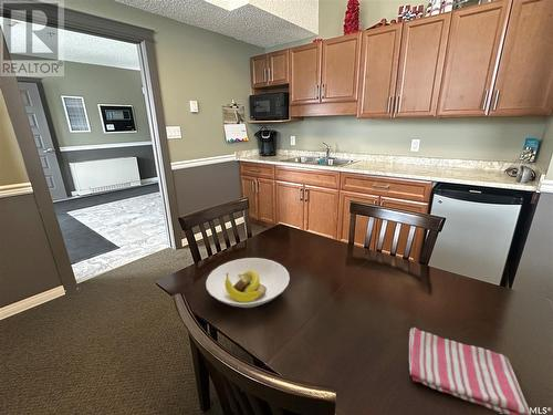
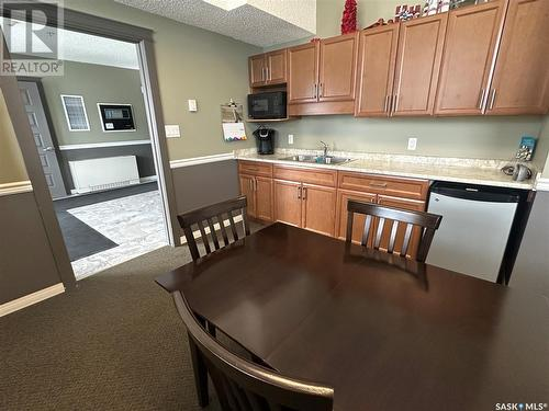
- bowl (248, 286)
- dish towel (460, 366)
